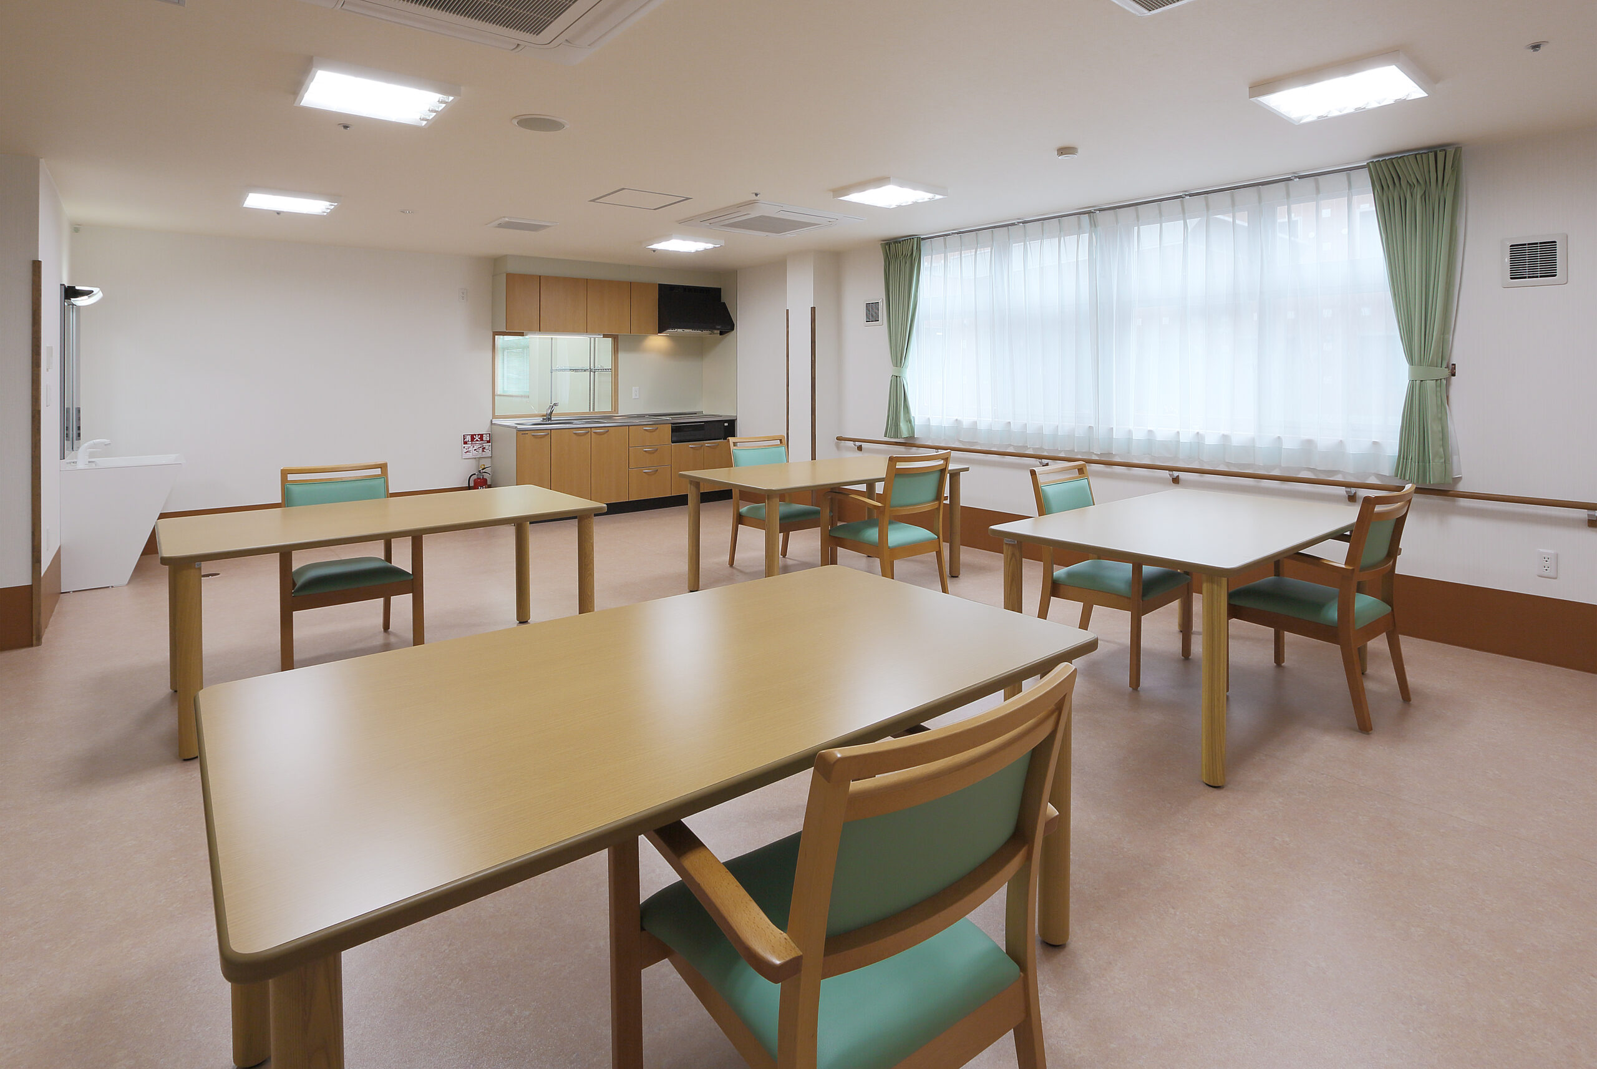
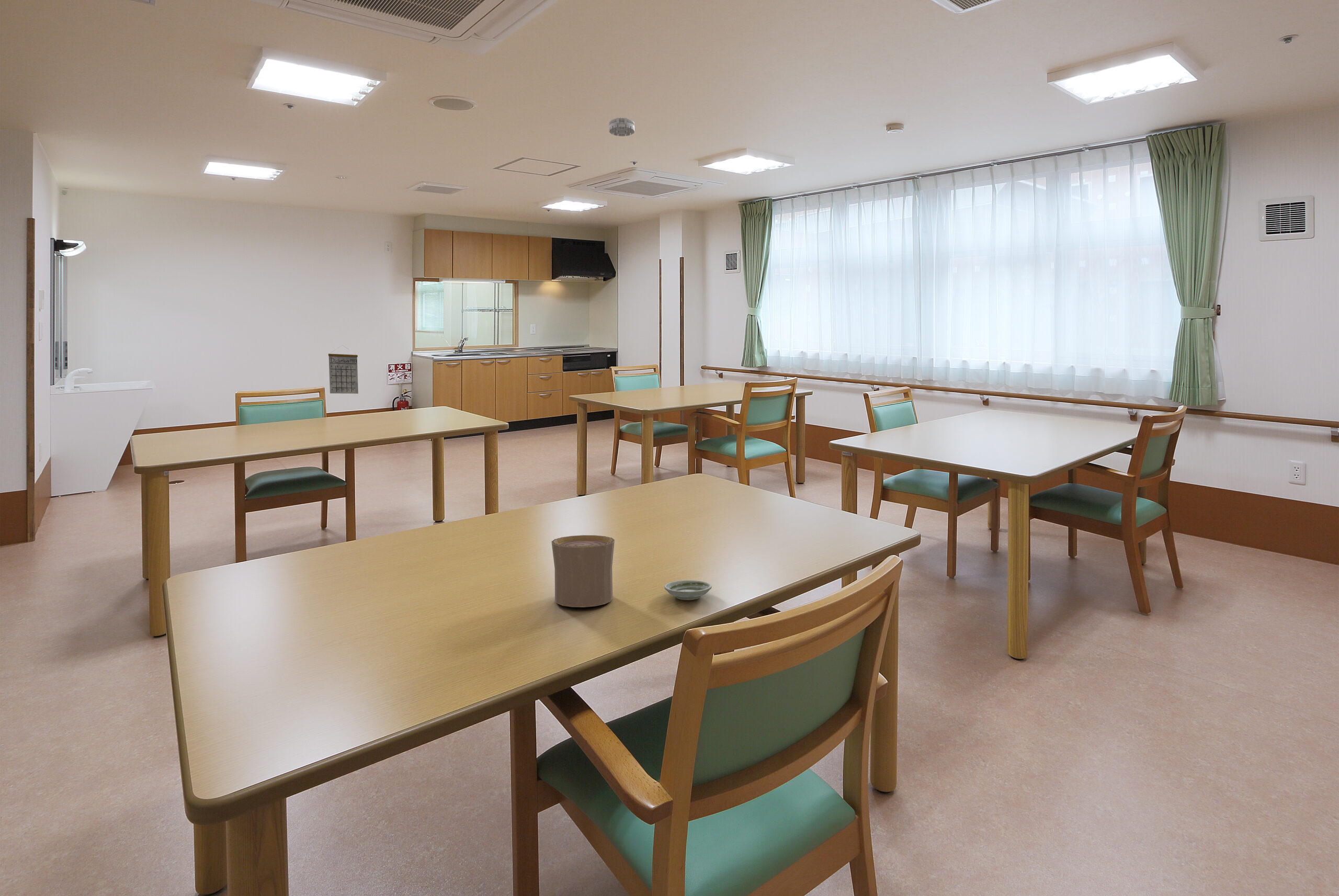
+ calendar (343, 369)
+ smoke detector (621, 127)
+ saucer (688, 591)
+ cup (583, 570)
